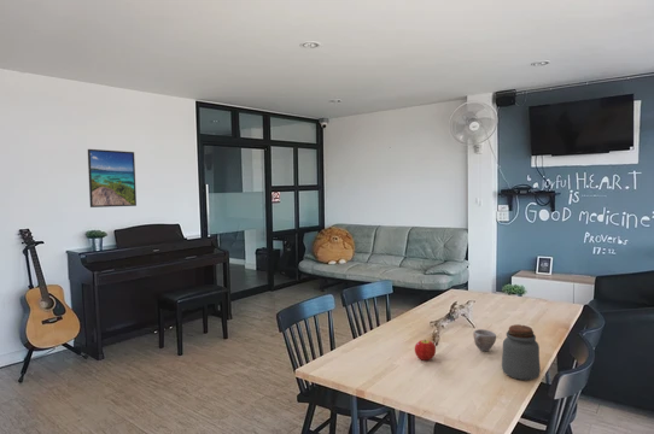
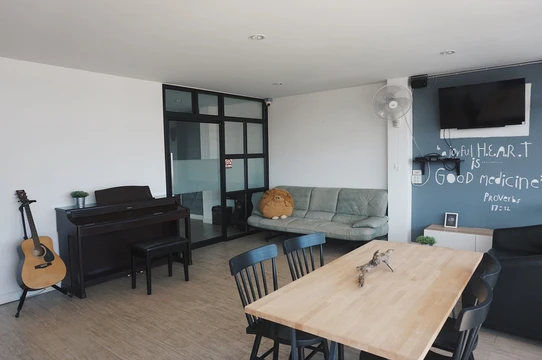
- cup (483, 341)
- jar (520, 350)
- fruit (425, 348)
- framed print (112, 178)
